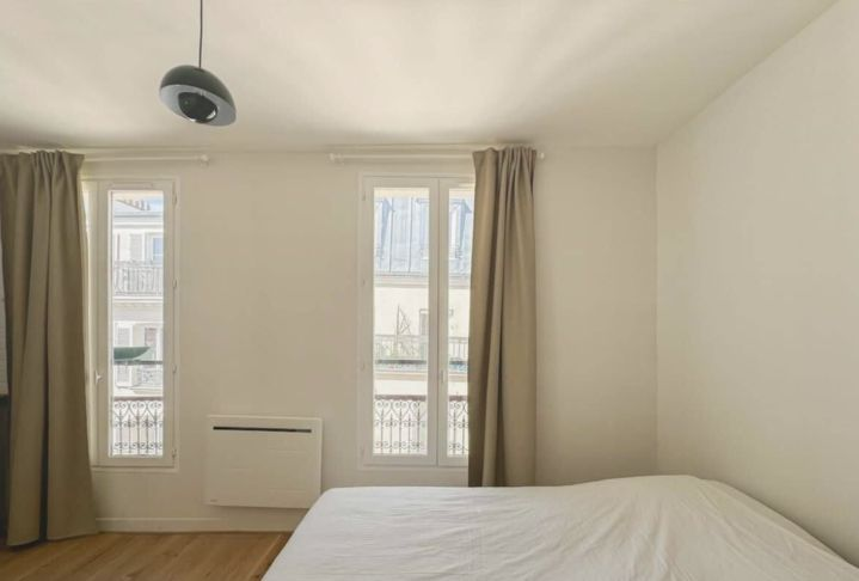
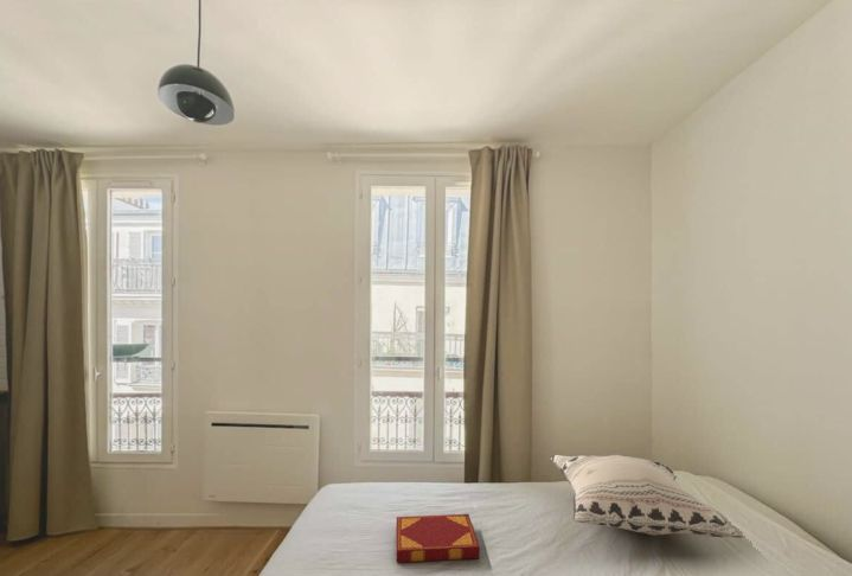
+ decorative pillow (627, 489)
+ hardback book (435, 536)
